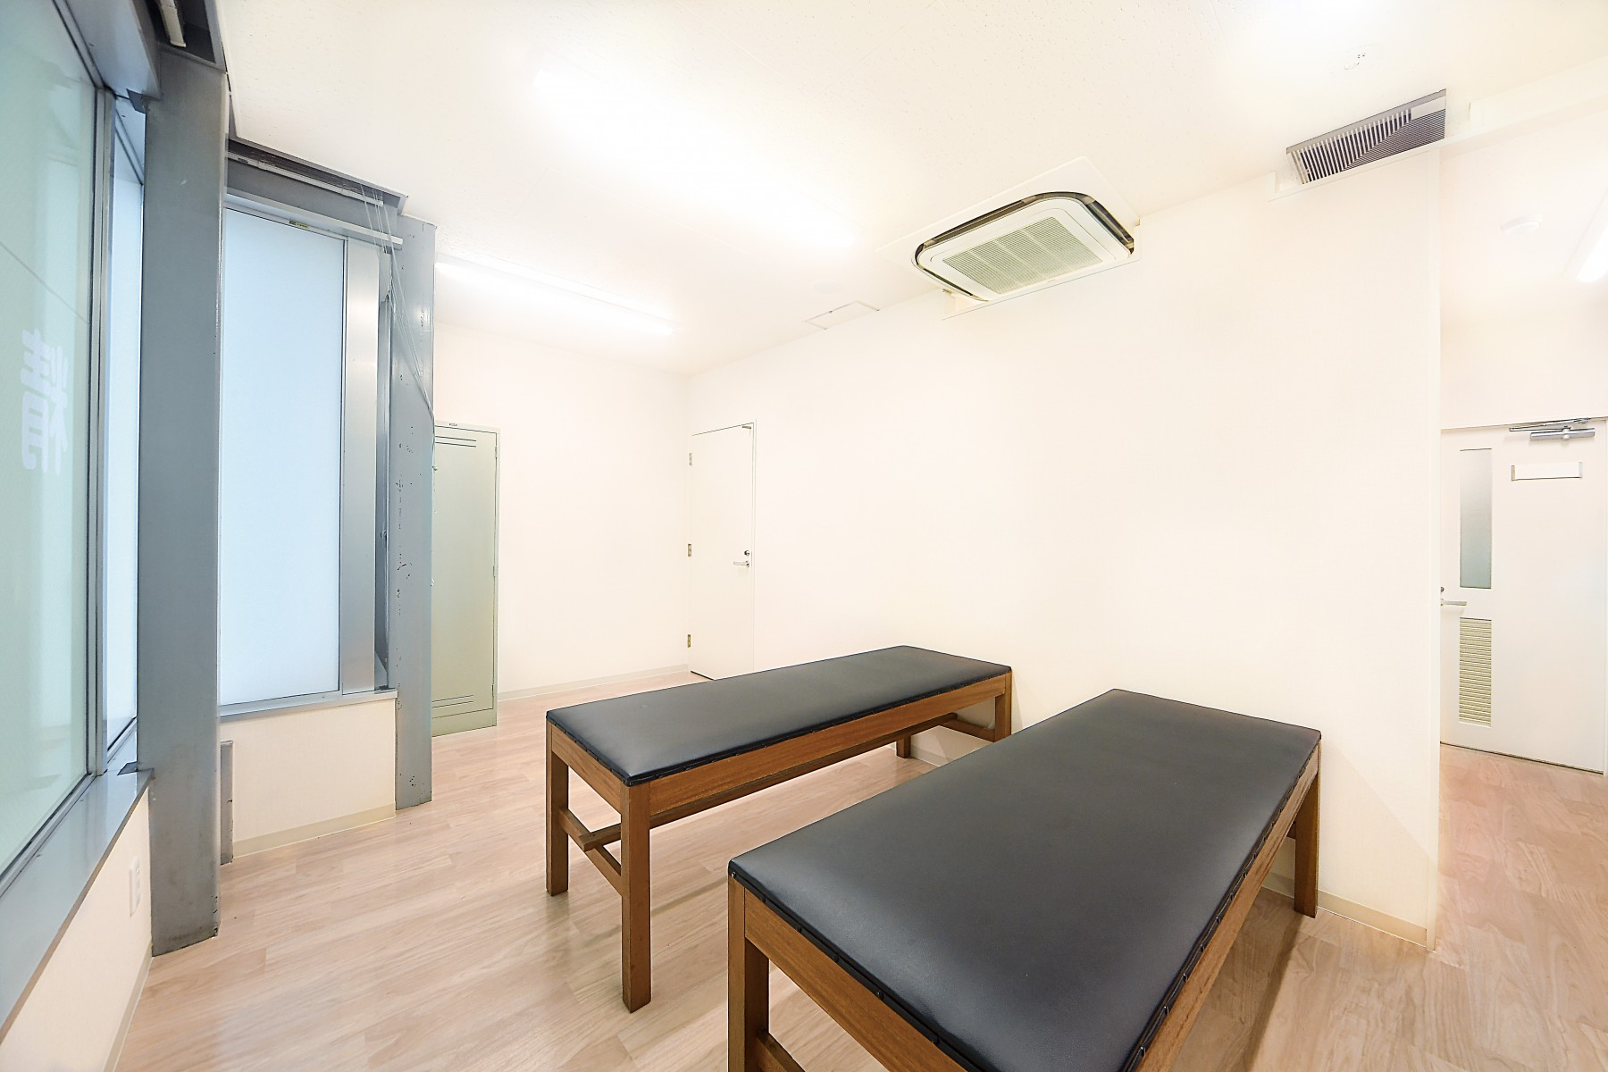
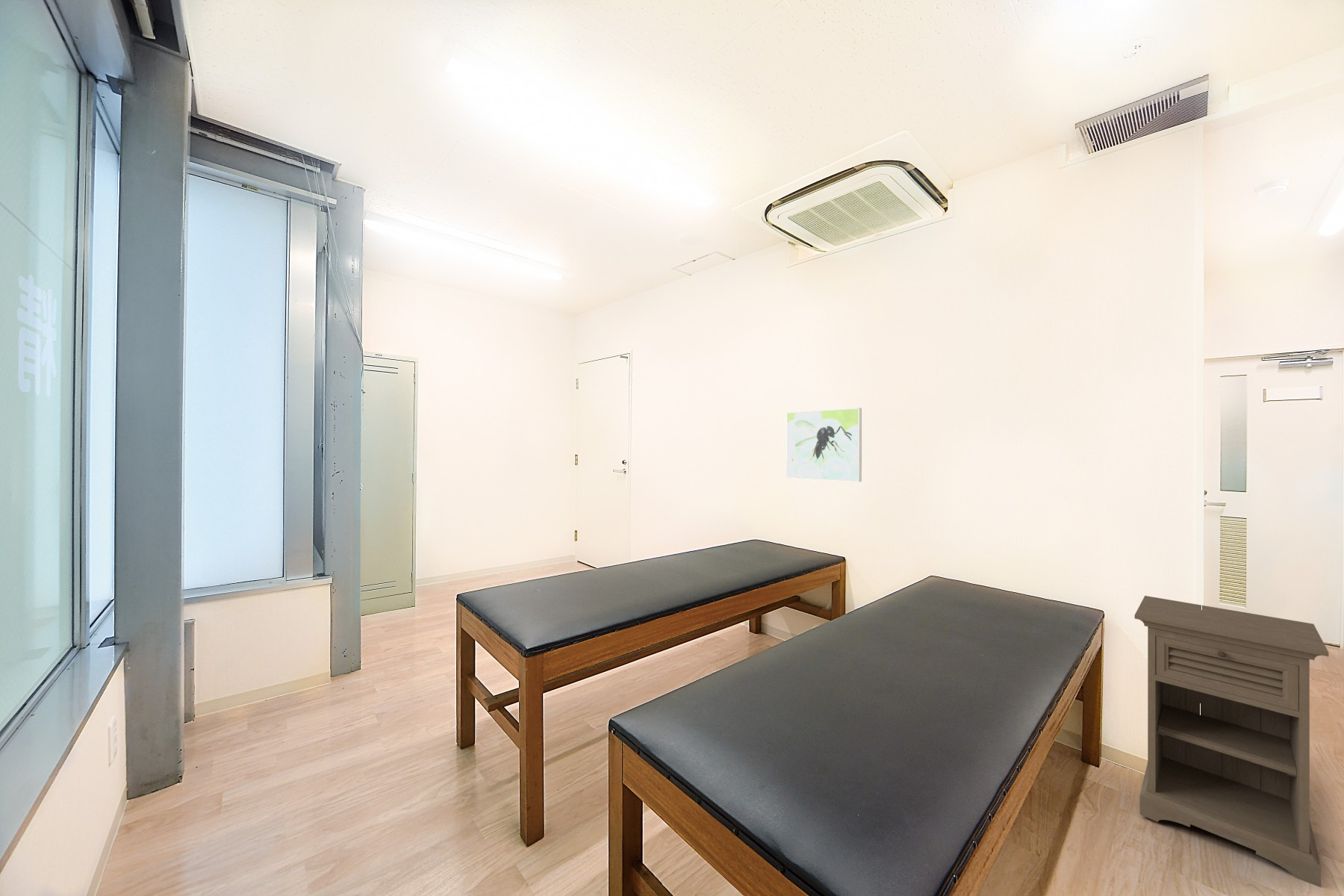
+ nightstand (1222, 721)
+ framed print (821, 445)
